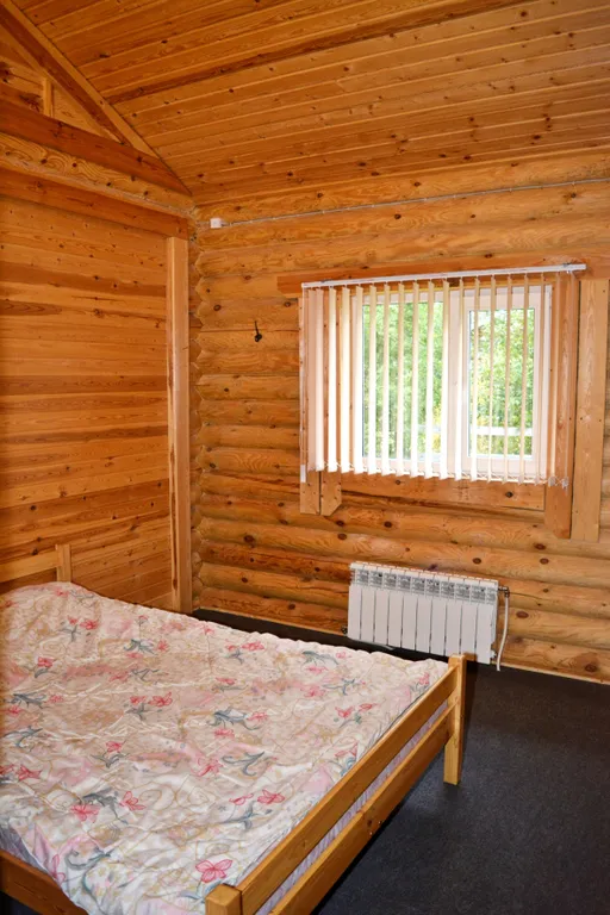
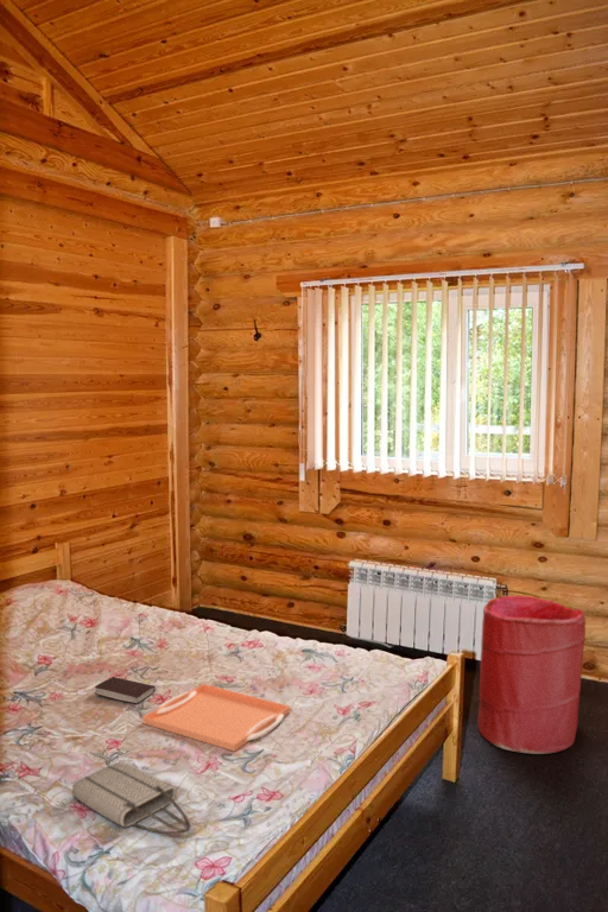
+ serving tray (217, 714)
+ book (125, 689)
+ tote bag (139, 800)
+ laundry hamper (531, 667)
